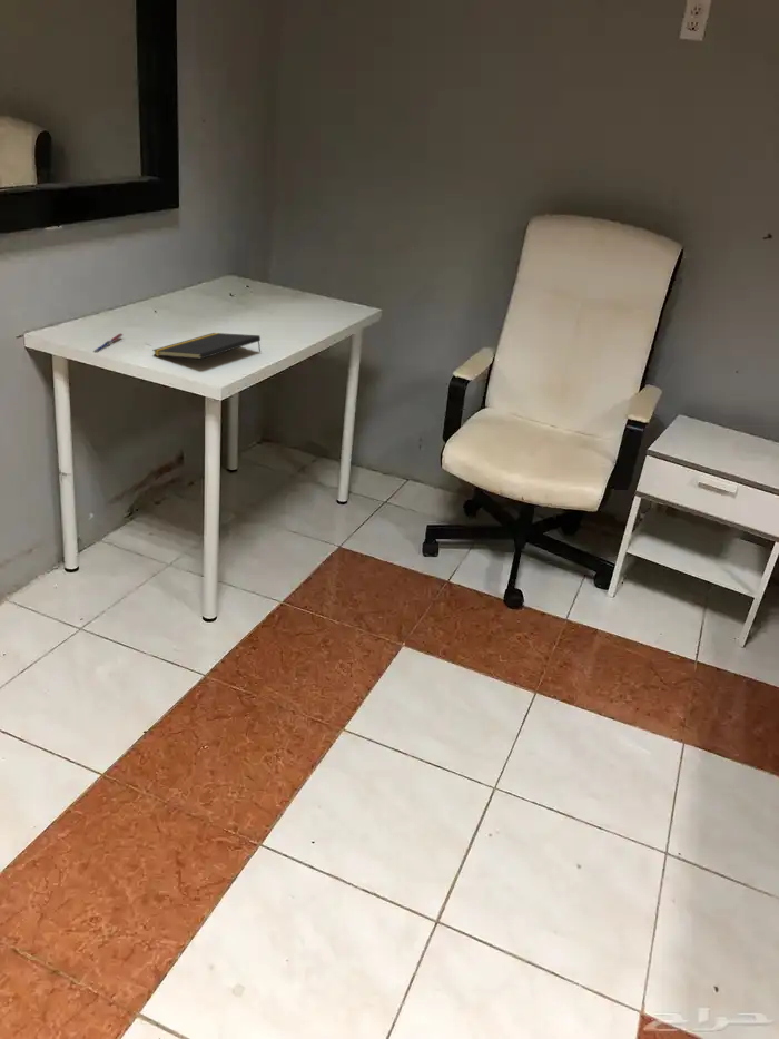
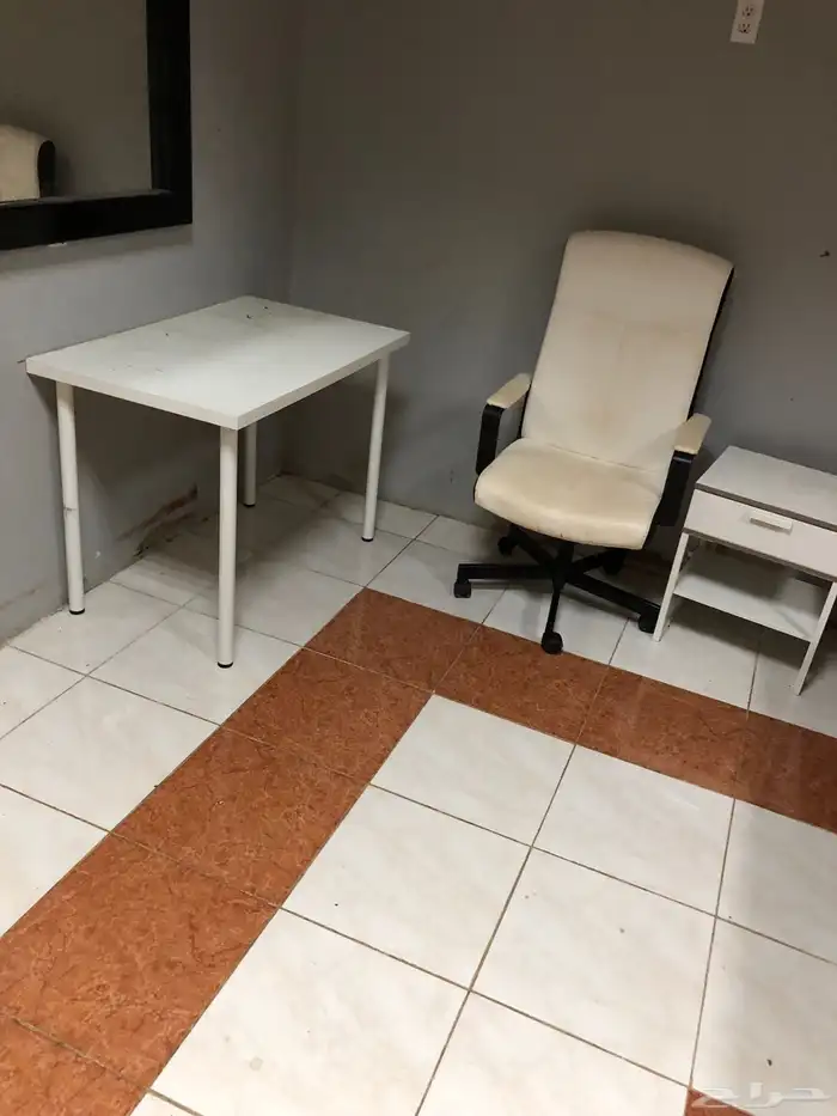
- pen (108, 342)
- notepad (207, 345)
